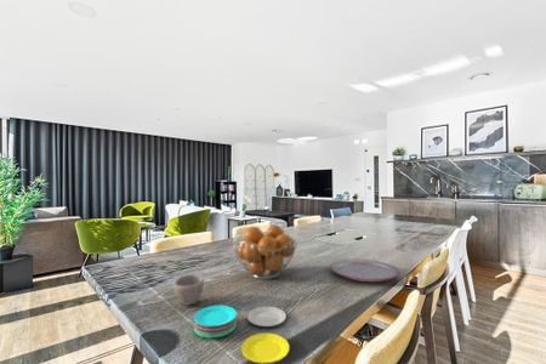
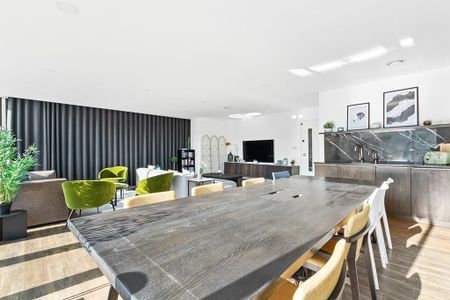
- cup (187, 289)
- plate (251, 320)
- fruit basket (265, 250)
- plate (363, 271)
